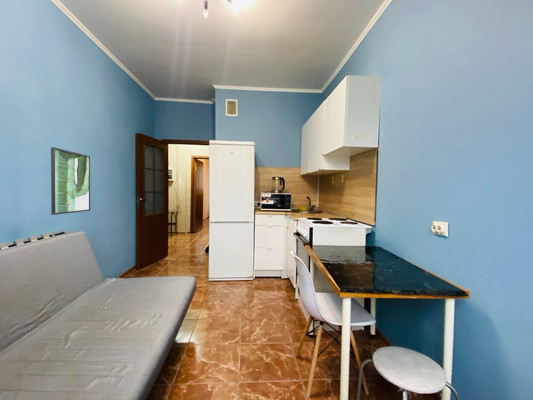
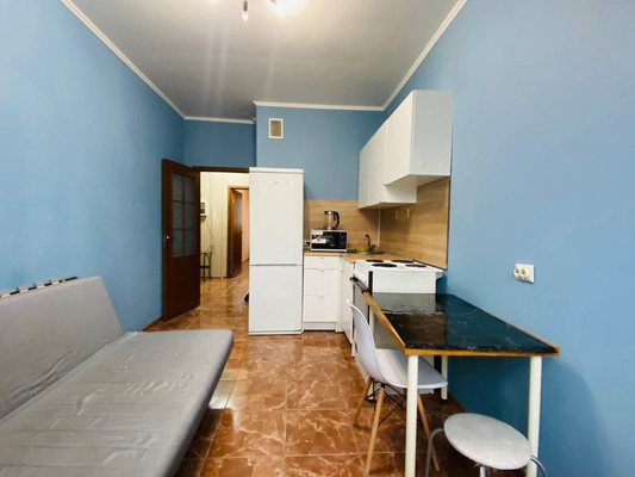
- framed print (72, 182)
